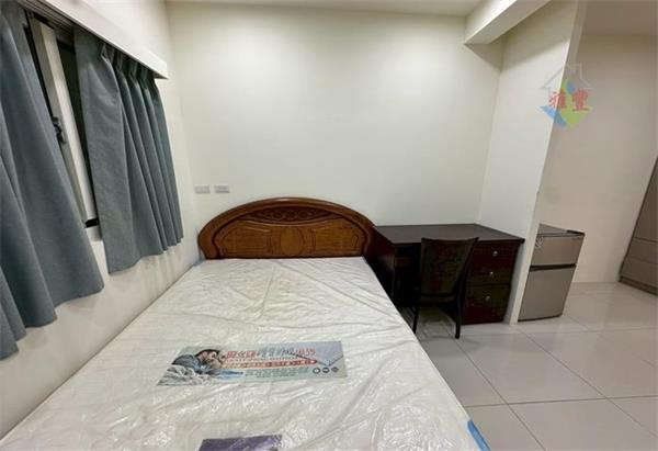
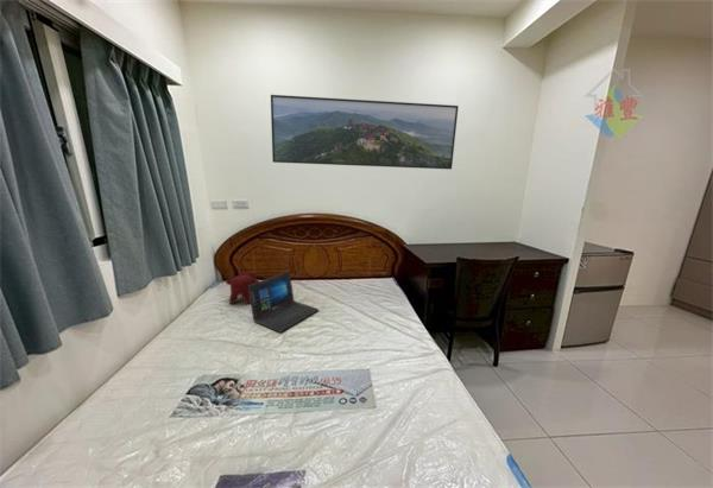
+ laptop (285, 298)
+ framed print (365, 133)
+ teddy bear (244, 285)
